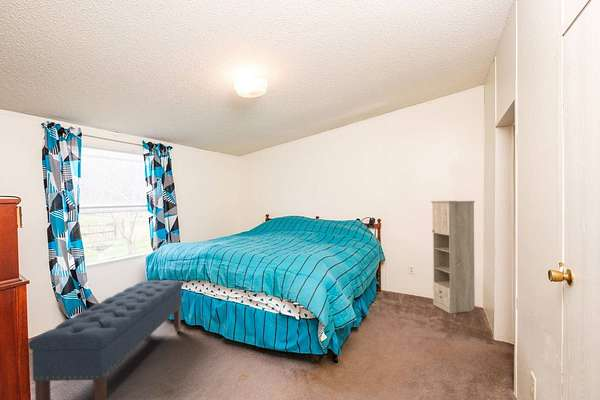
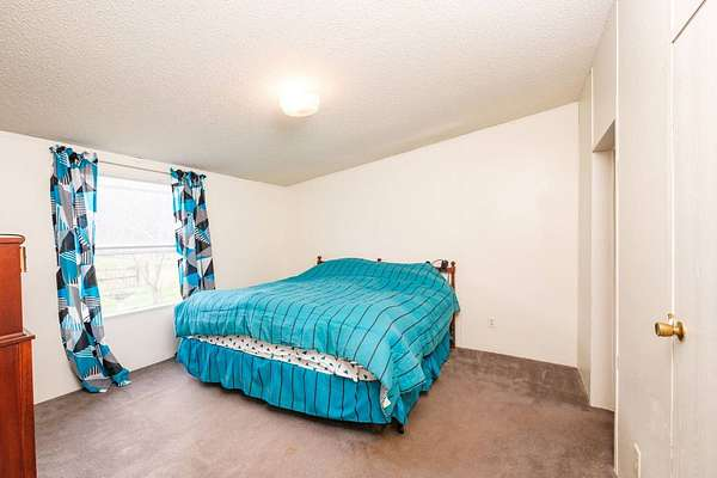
- storage cabinet (452, 254)
- bench (125, 331)
